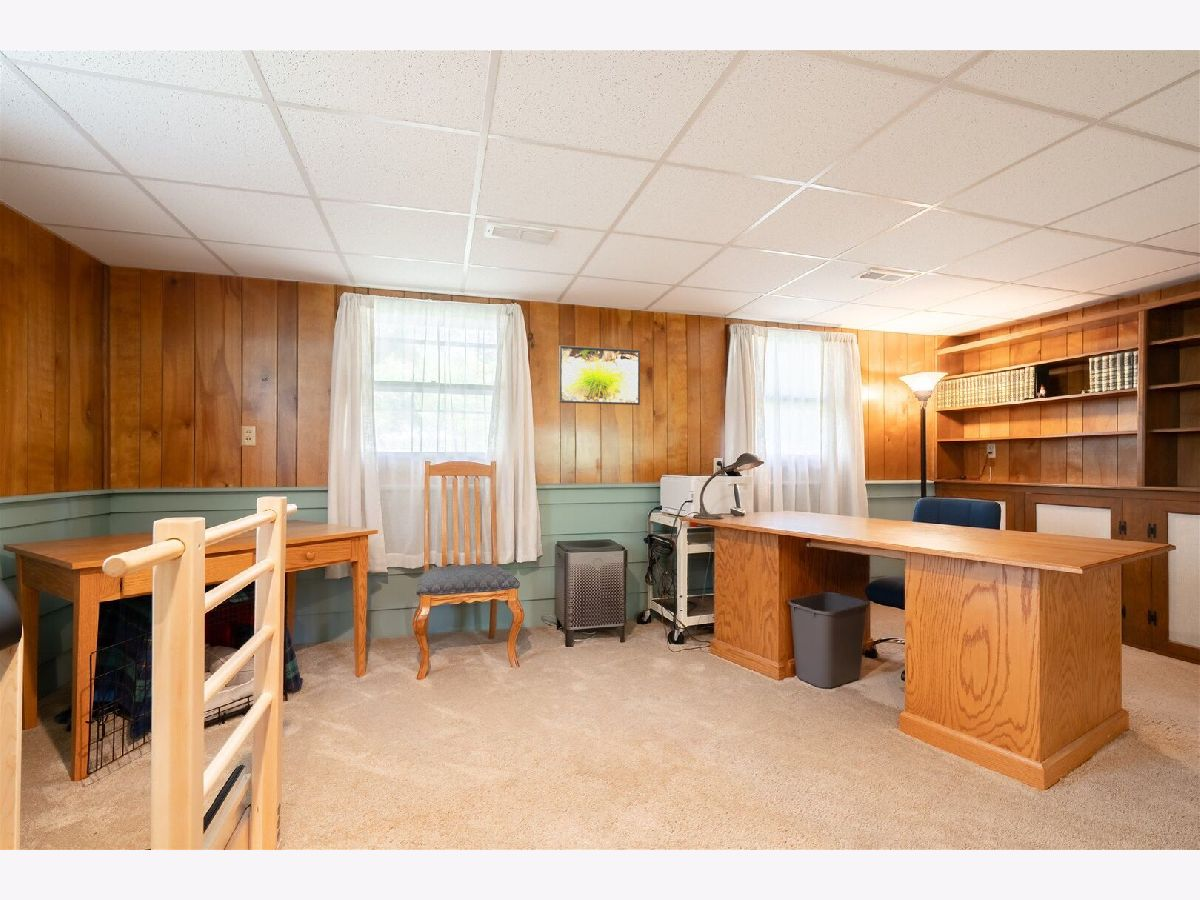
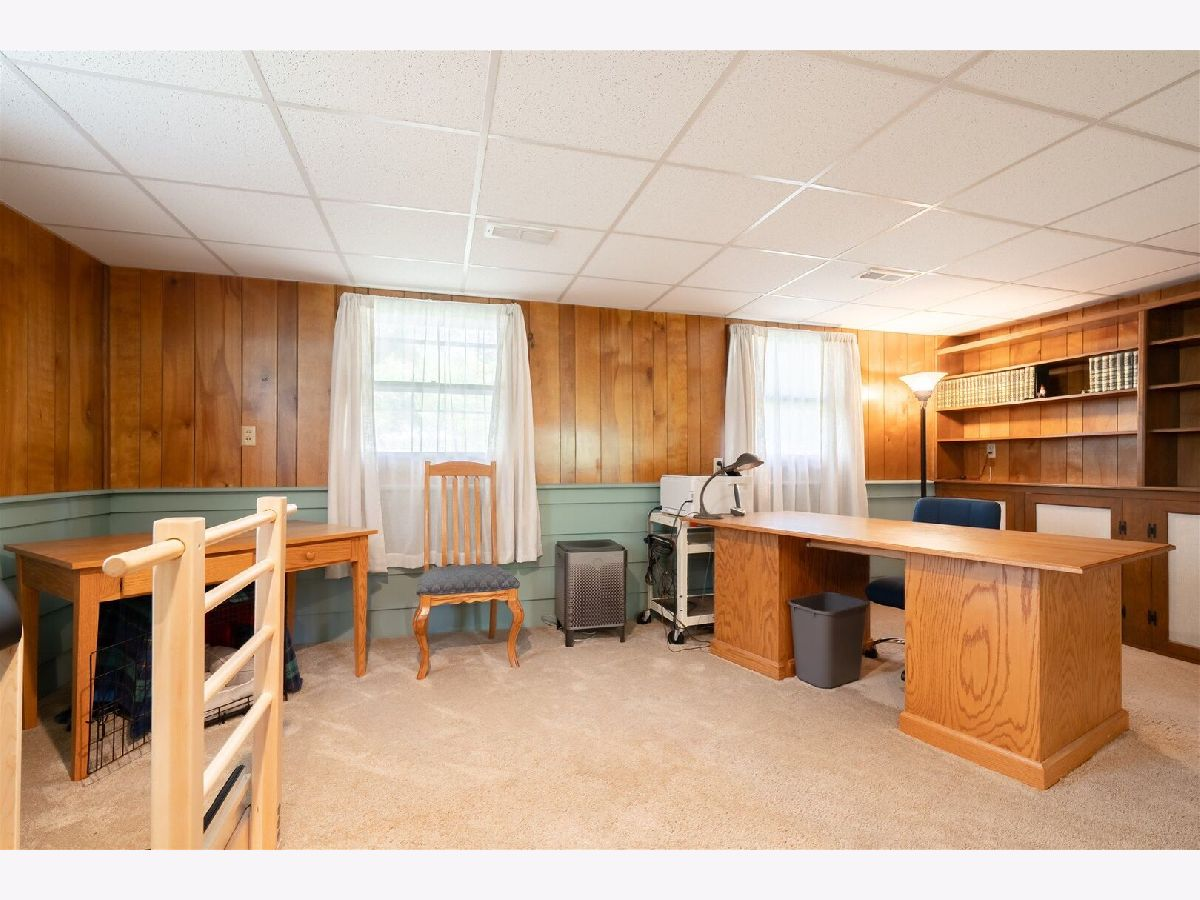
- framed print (600, 375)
